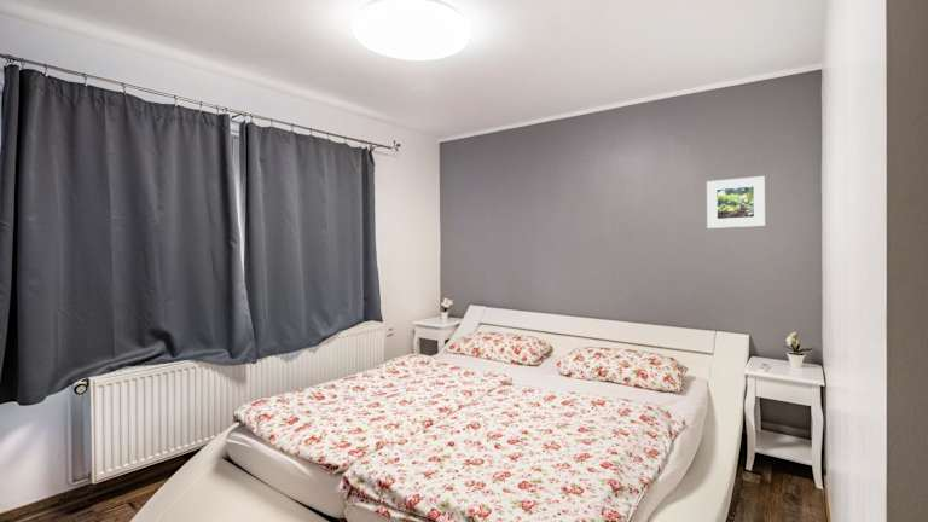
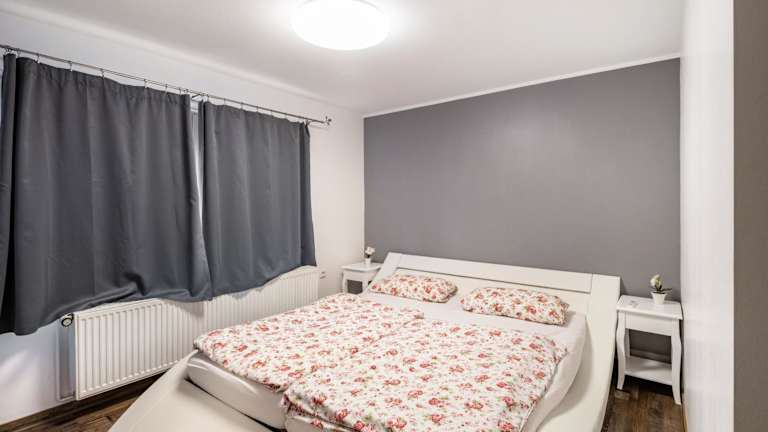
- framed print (735, 203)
